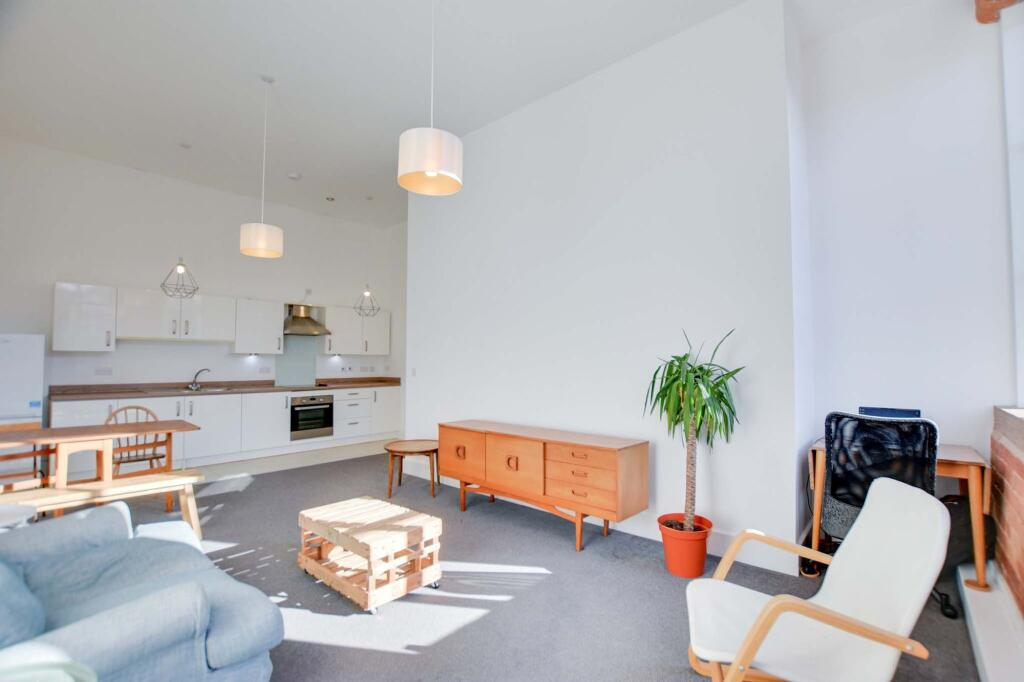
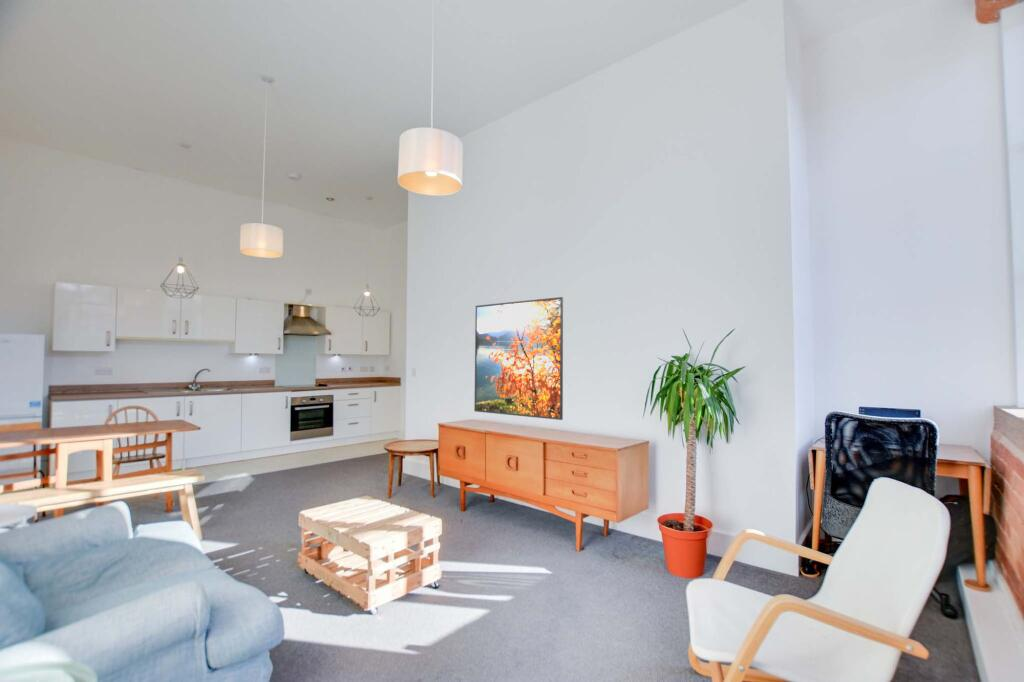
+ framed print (515, 358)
